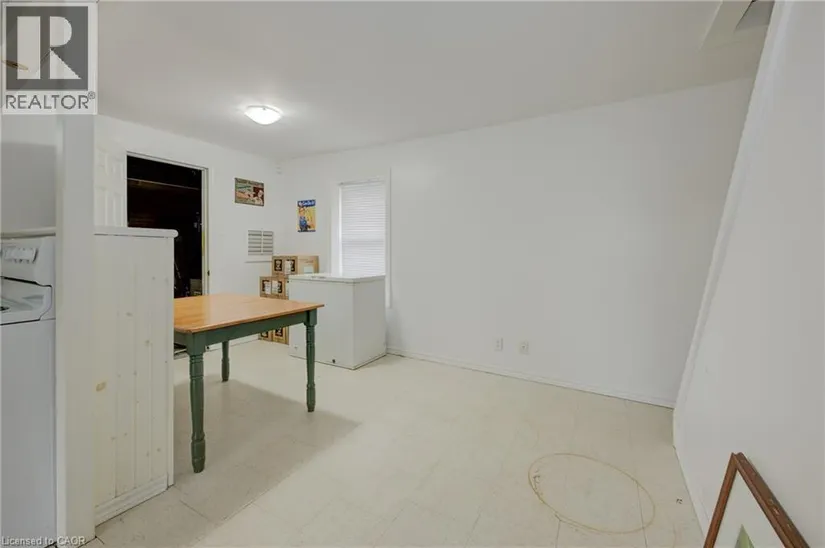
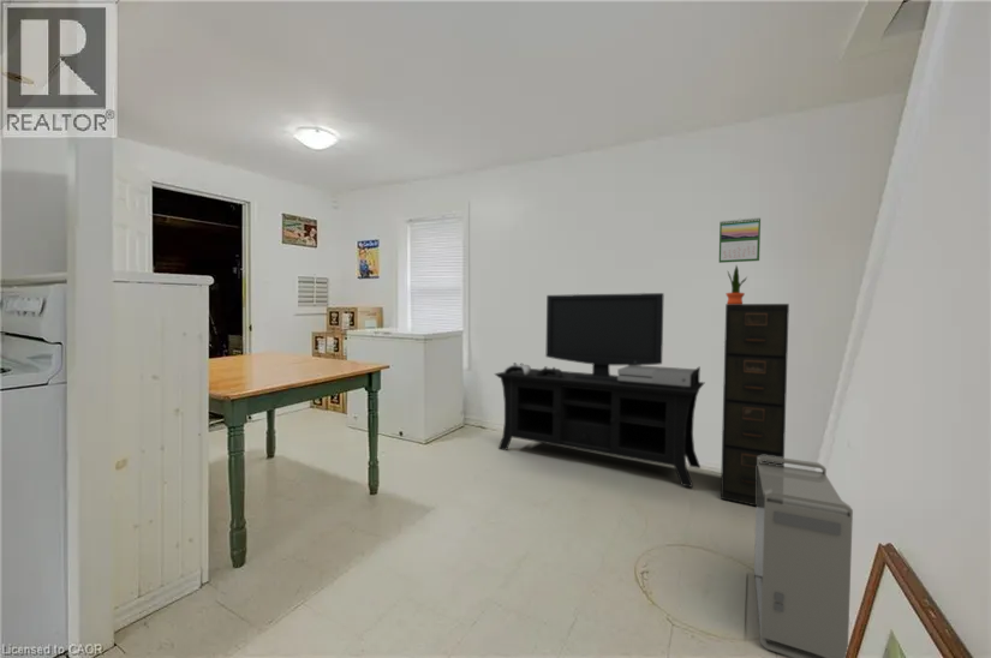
+ potted plant (736, 285)
+ storage bin (795, 548)
+ media console (593, 376)
+ filing cabinet (753, 399)
+ calendar (739, 240)
